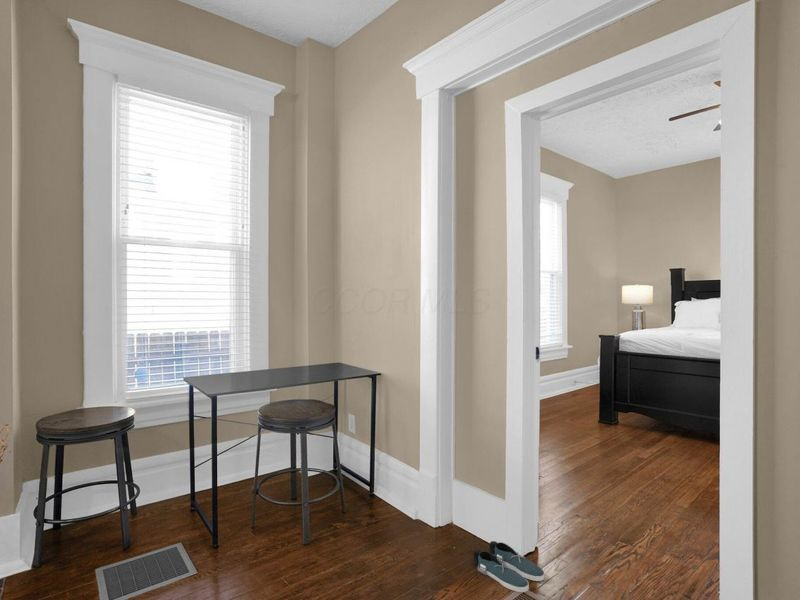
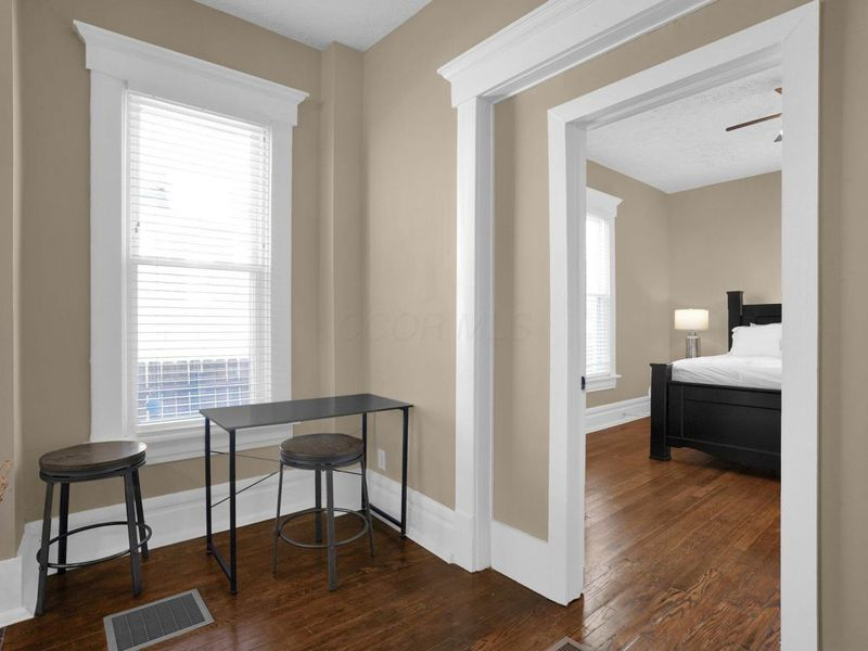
- shoe (507, 563)
